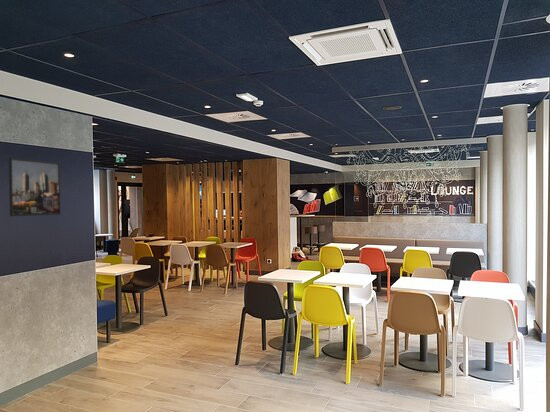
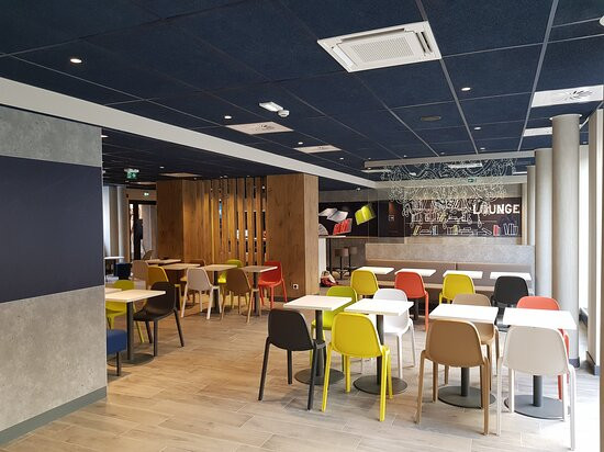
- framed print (36, 187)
